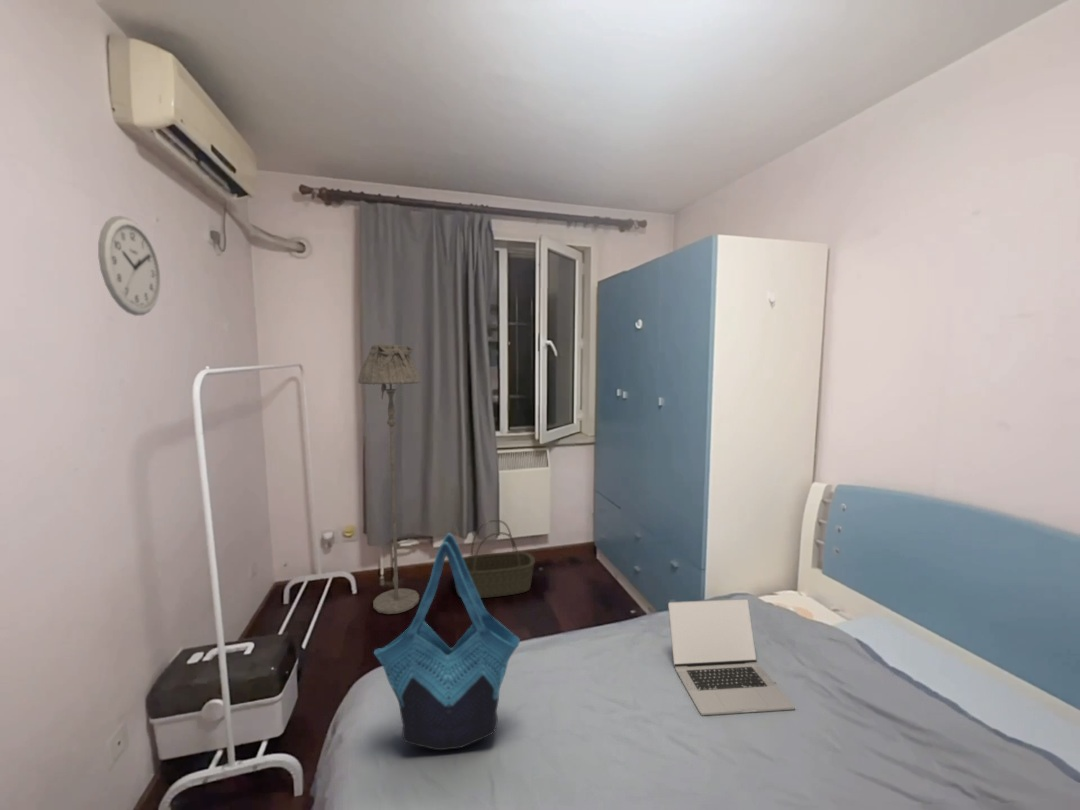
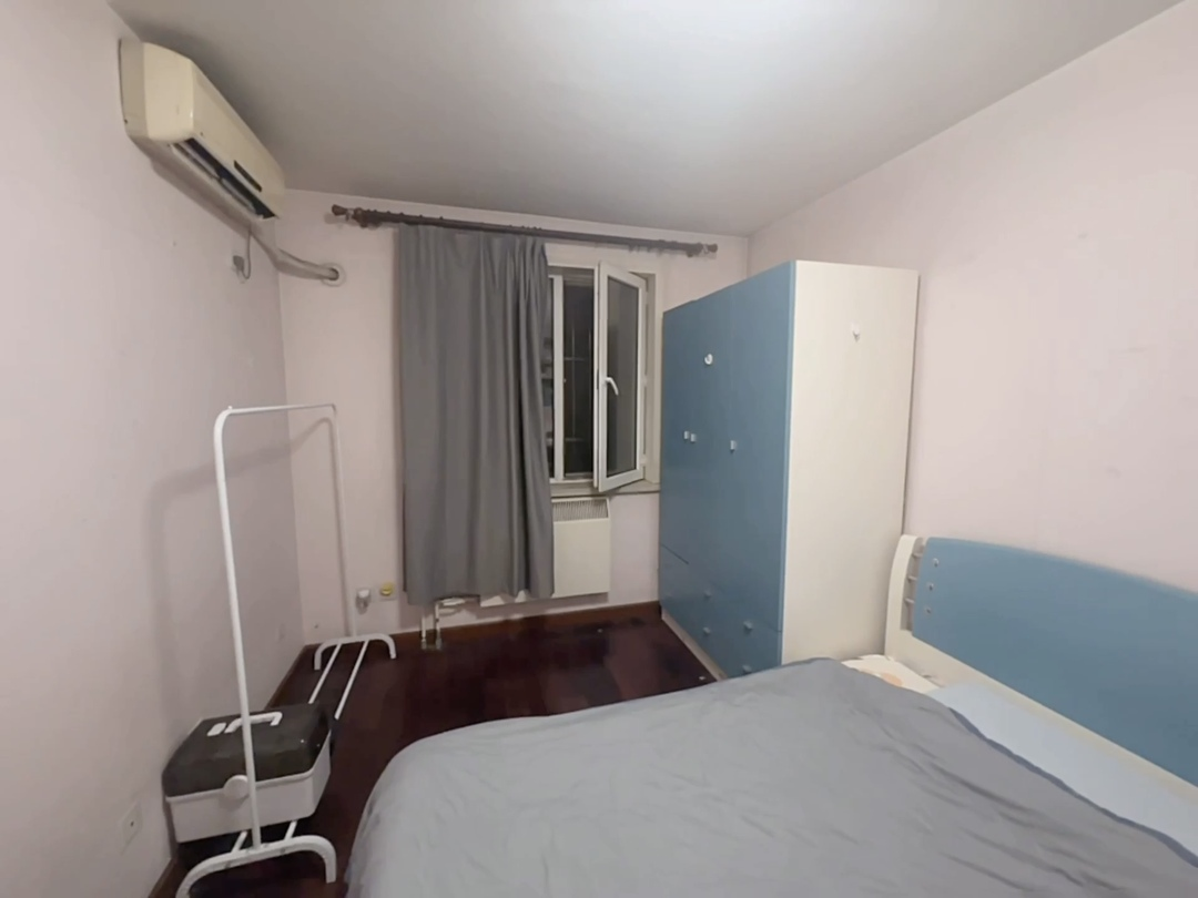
- basket (493, 557)
- laptop (726, 651)
- floor lamp (392, 476)
- wall clock (134, 267)
- tote bag (445, 643)
